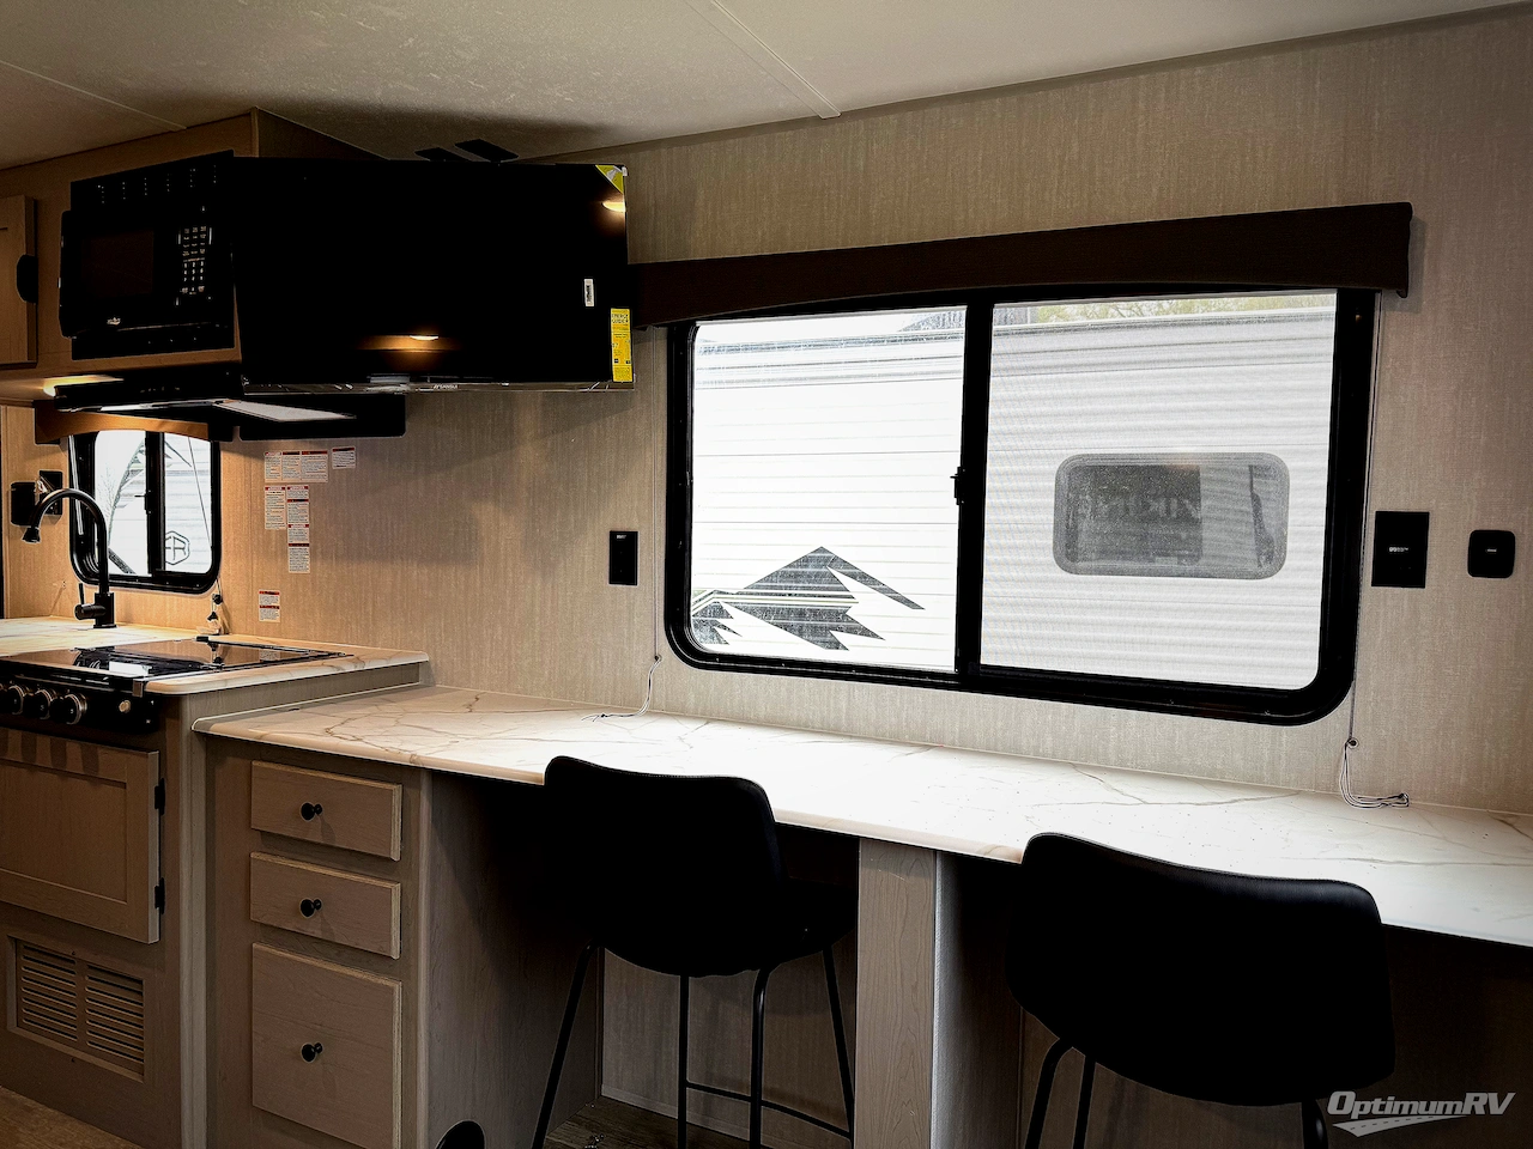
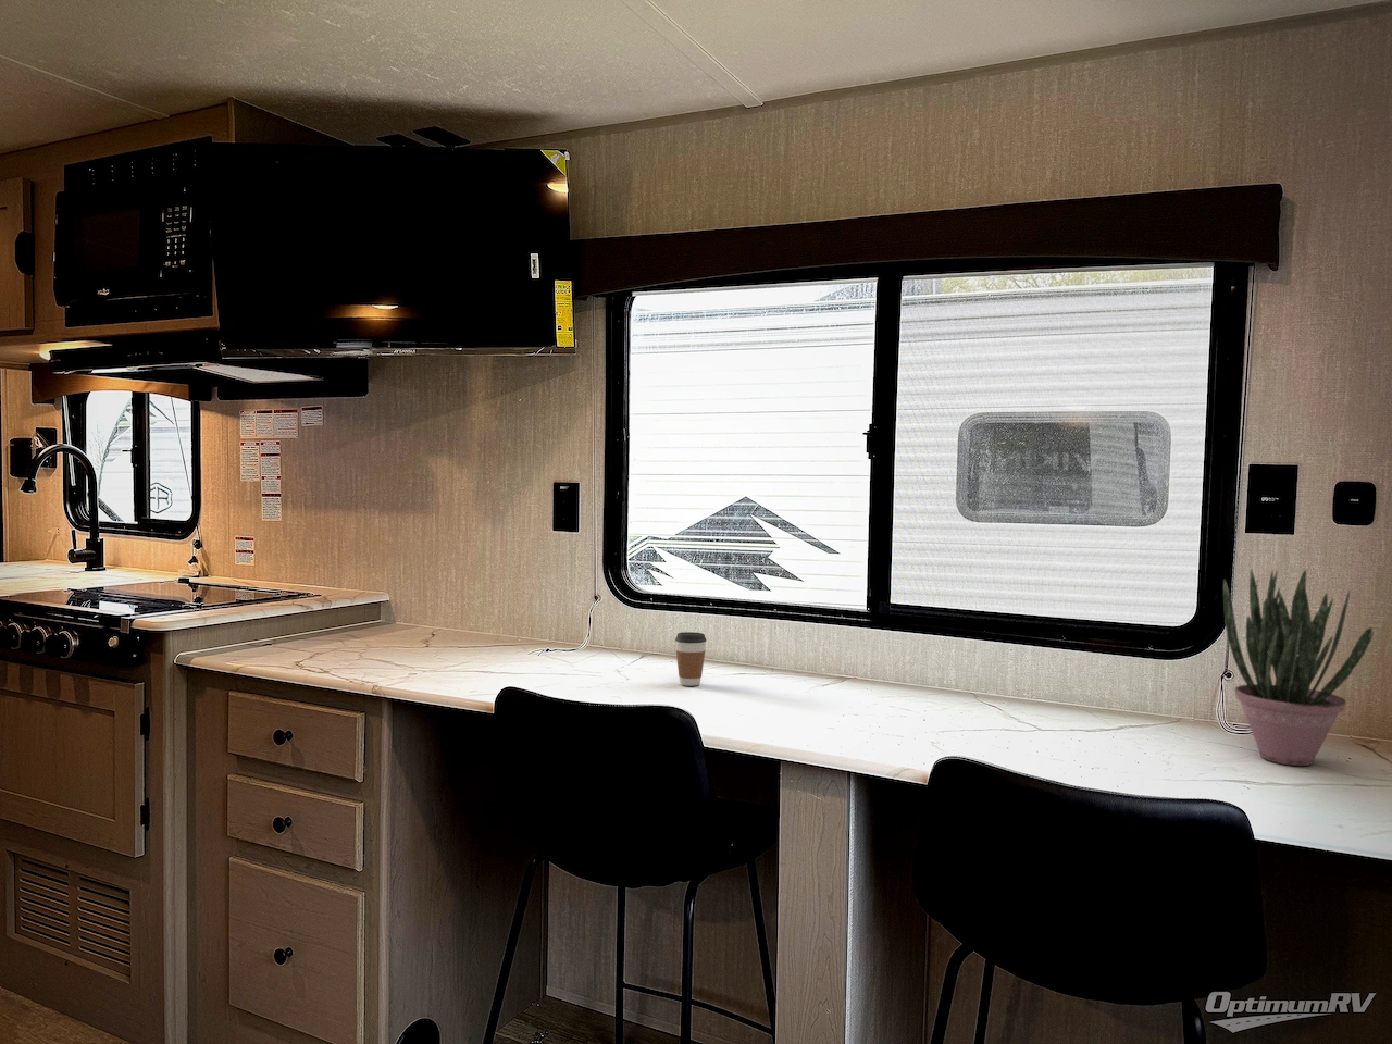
+ potted plant (1291, 665)
+ coffee cup (689, 658)
